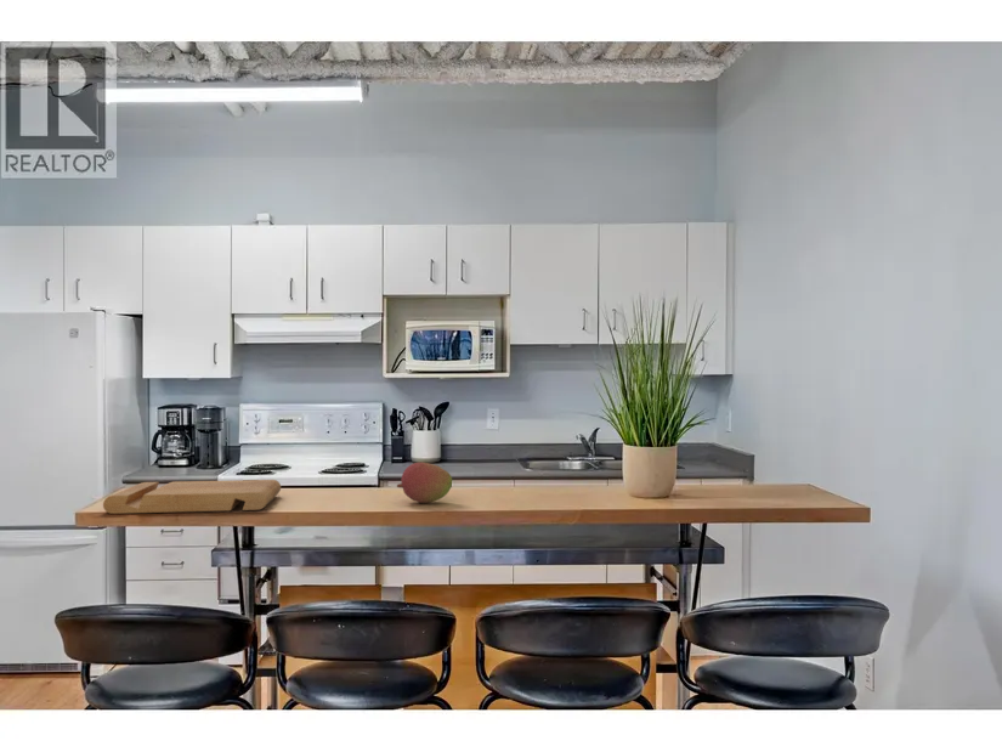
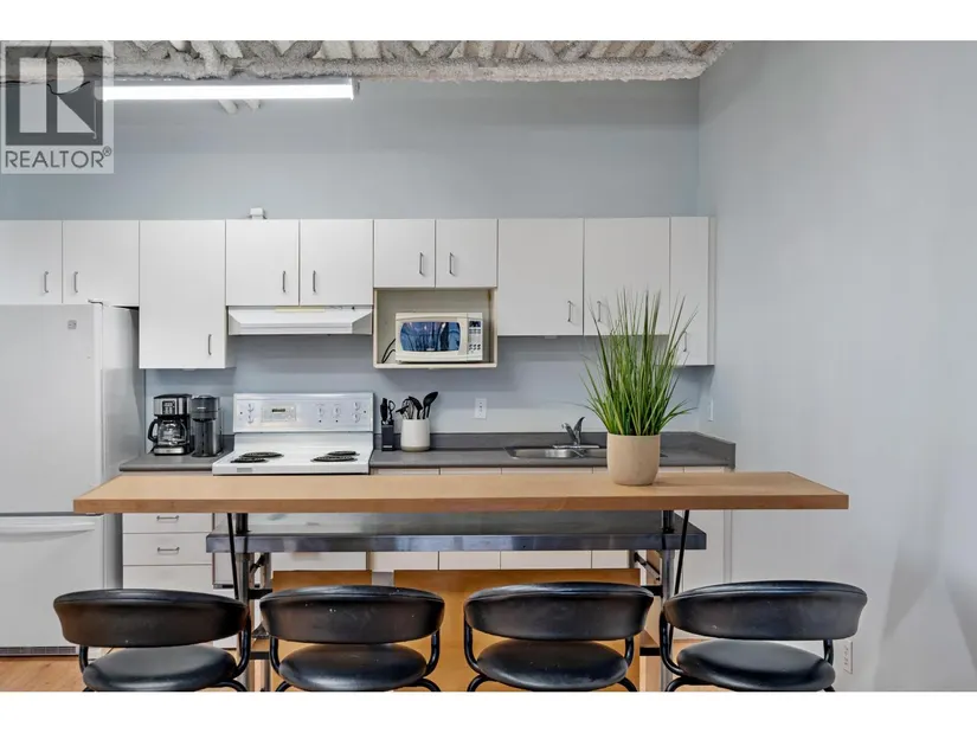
- fruit (424, 481)
- cutting board (198, 494)
